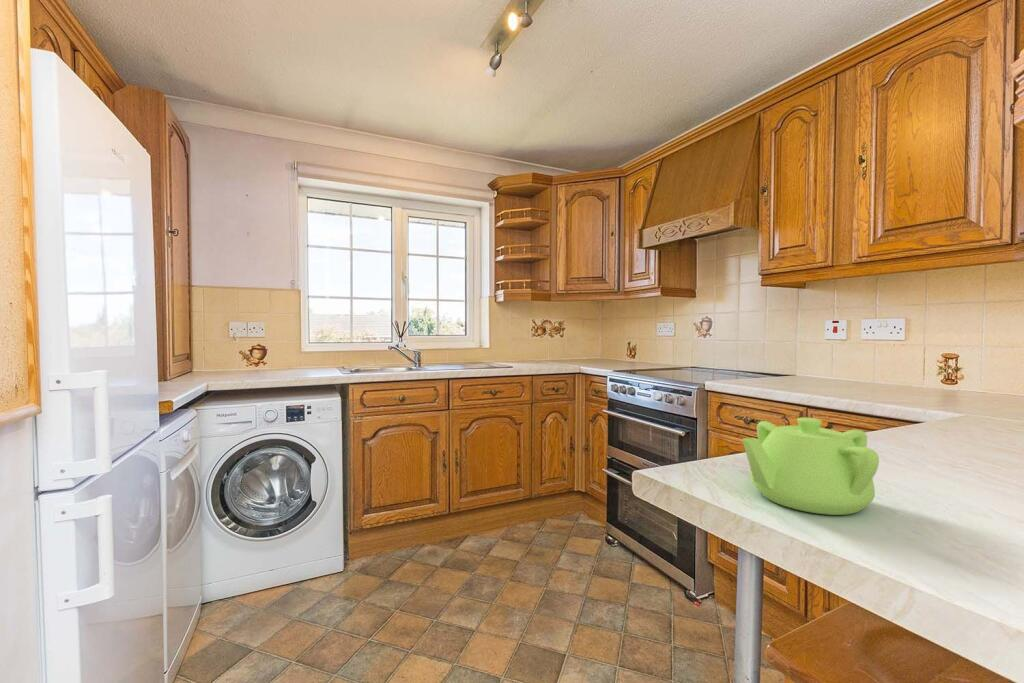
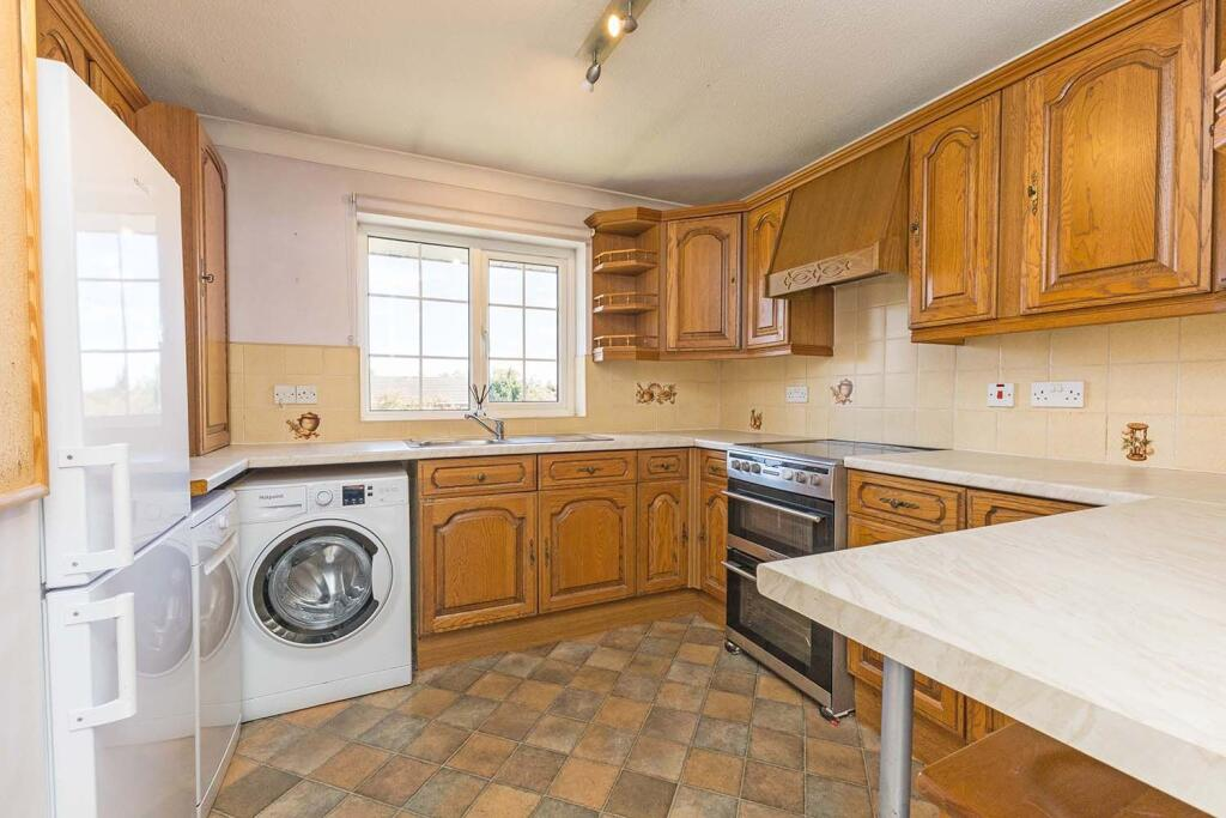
- teapot (807, 458)
